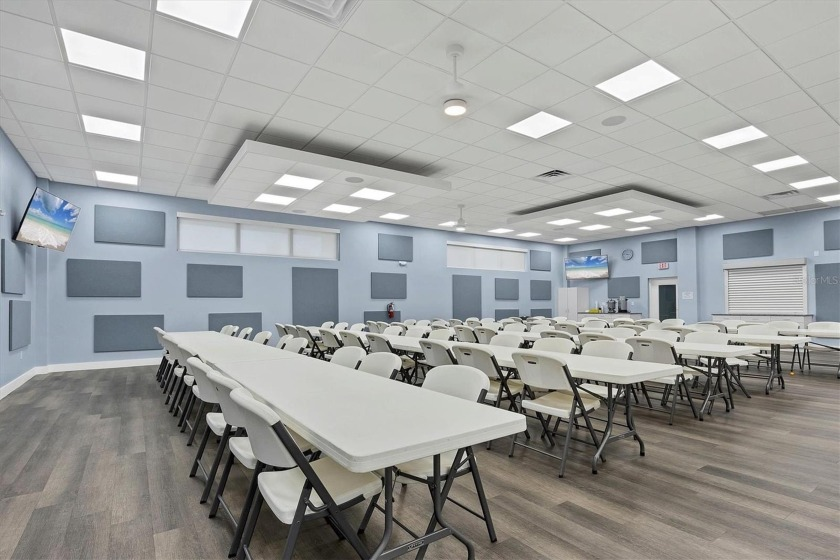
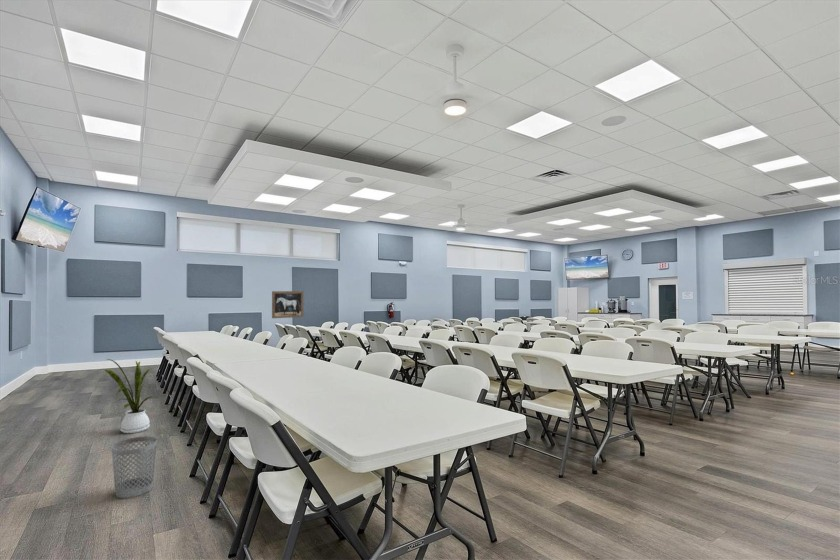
+ wastebasket (134, 466)
+ house plant (131, 392)
+ wall art (288, 304)
